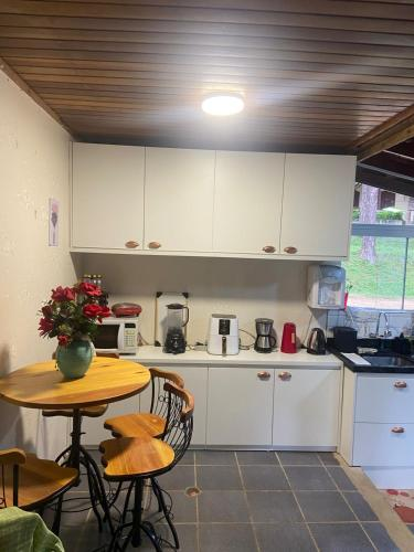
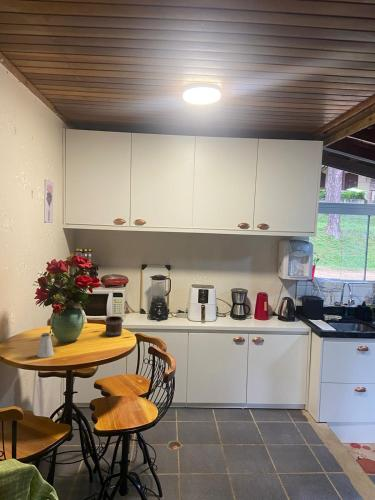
+ mug (112, 325)
+ saltshaker (45, 344)
